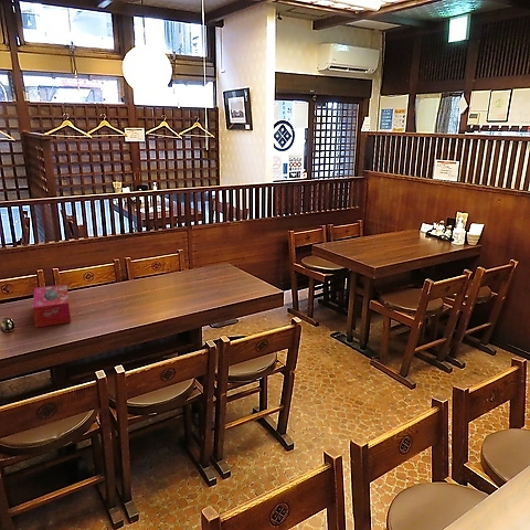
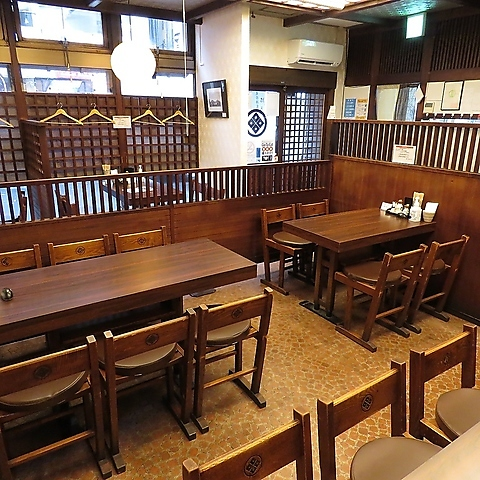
- tissue box (52, 304)
